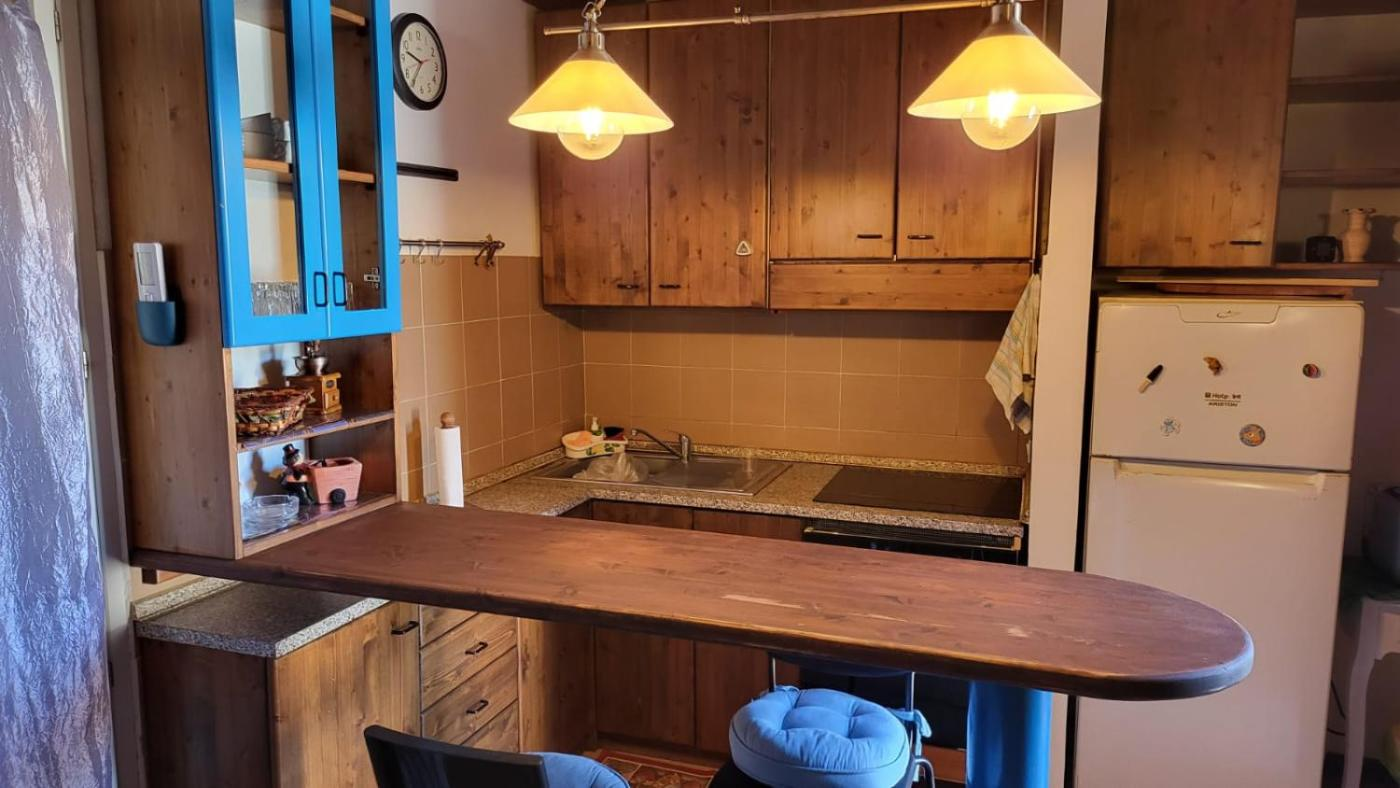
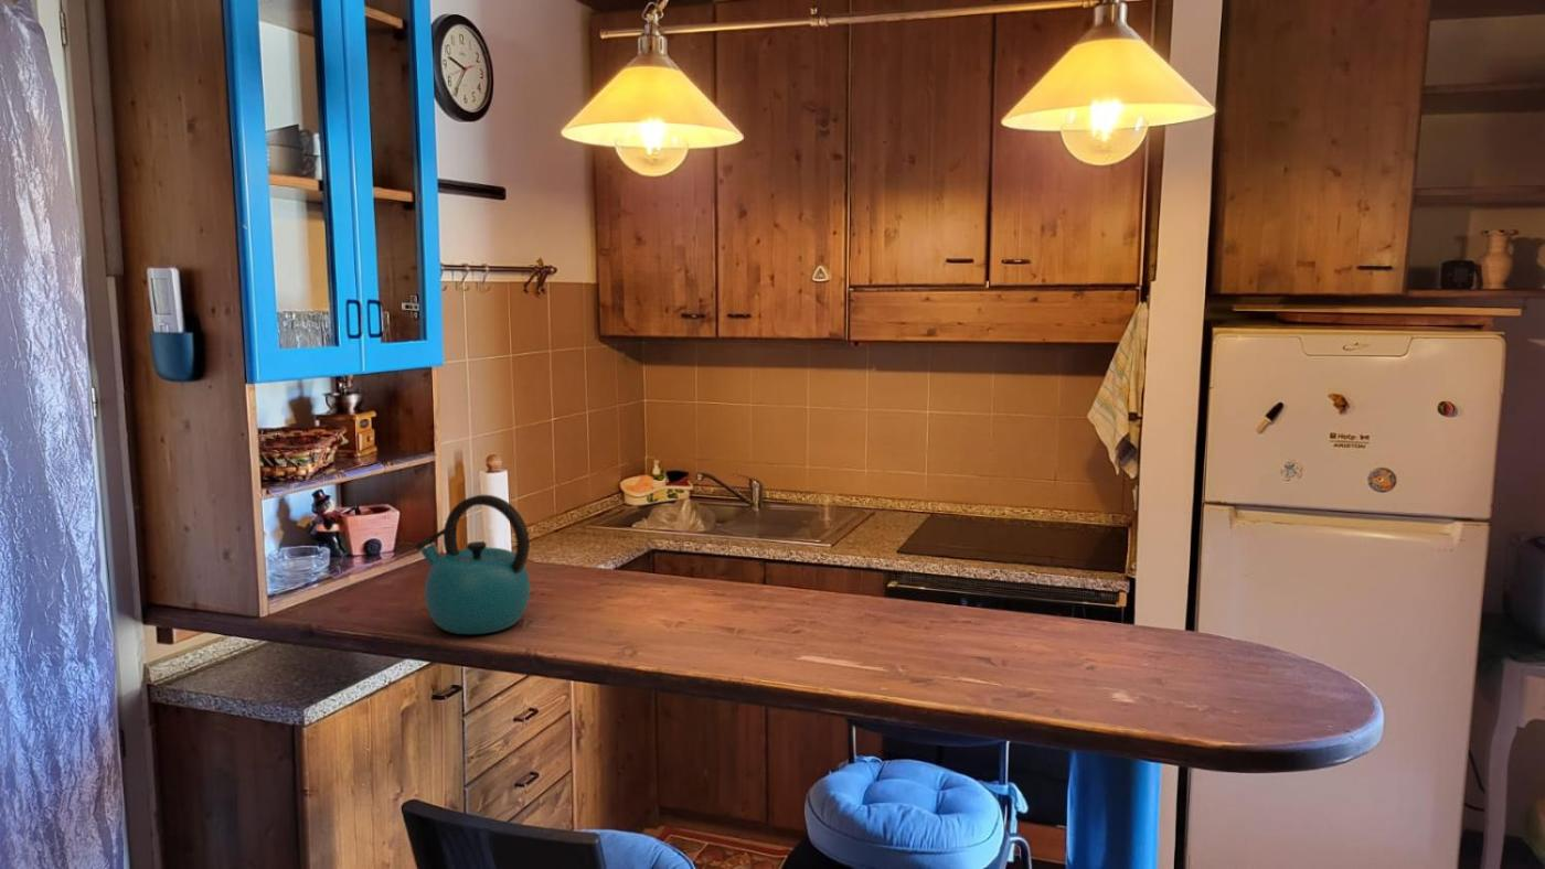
+ kettle (471, 559)
